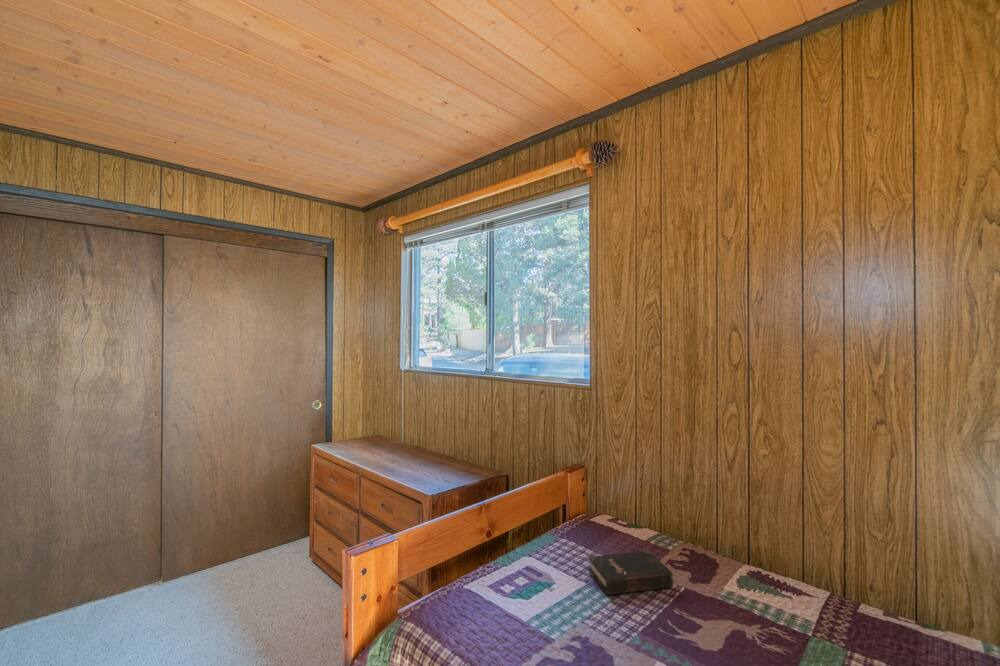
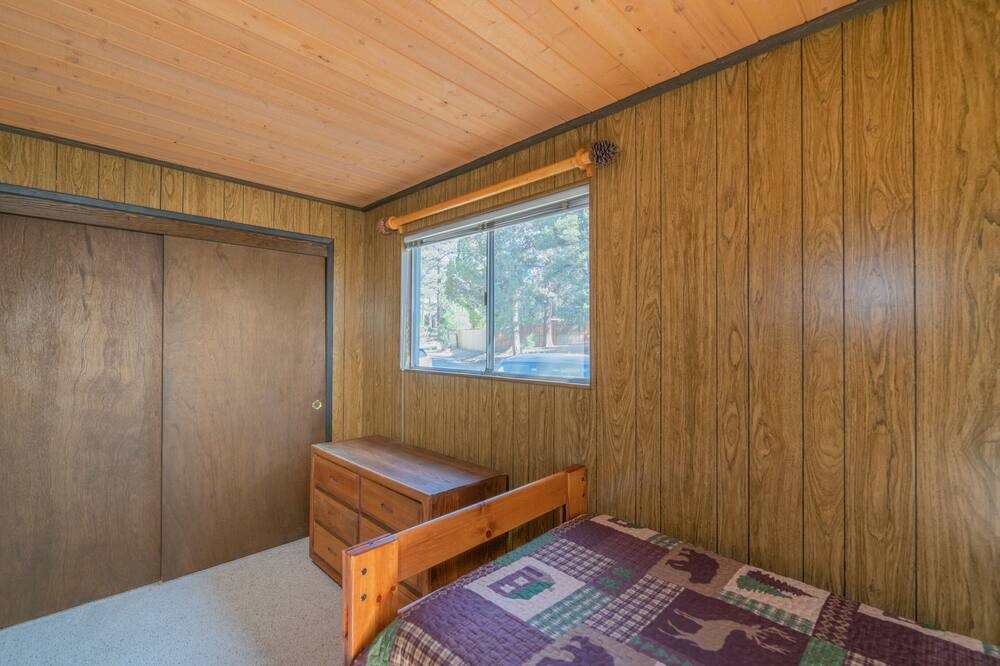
- hardback book (629, 572)
